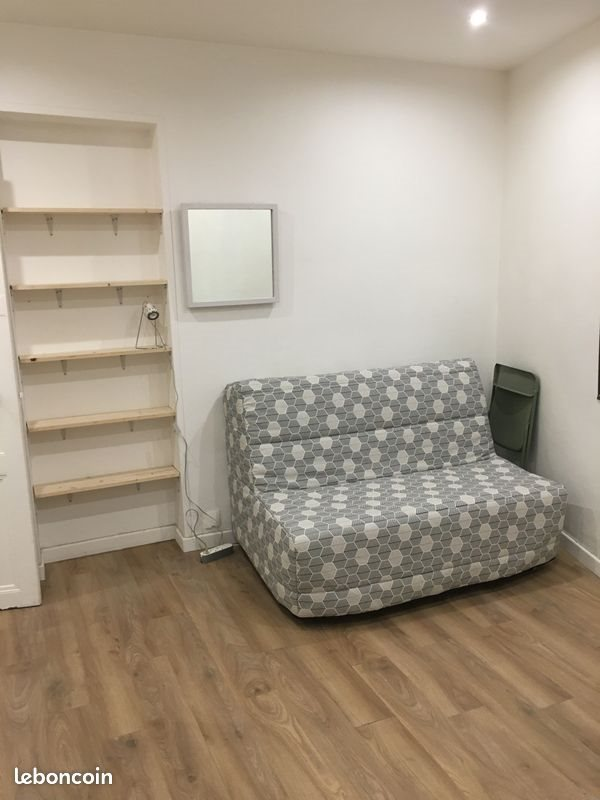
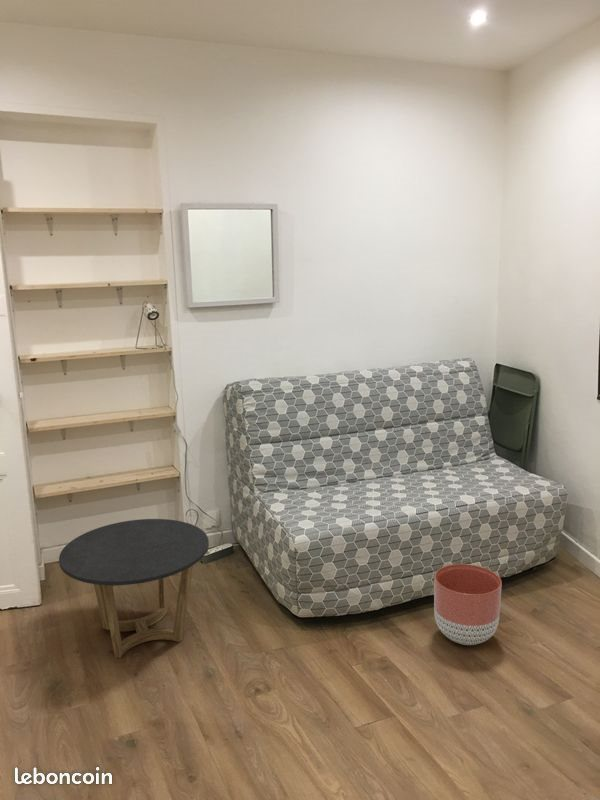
+ planter (466, 608)
+ side table (137, 583)
